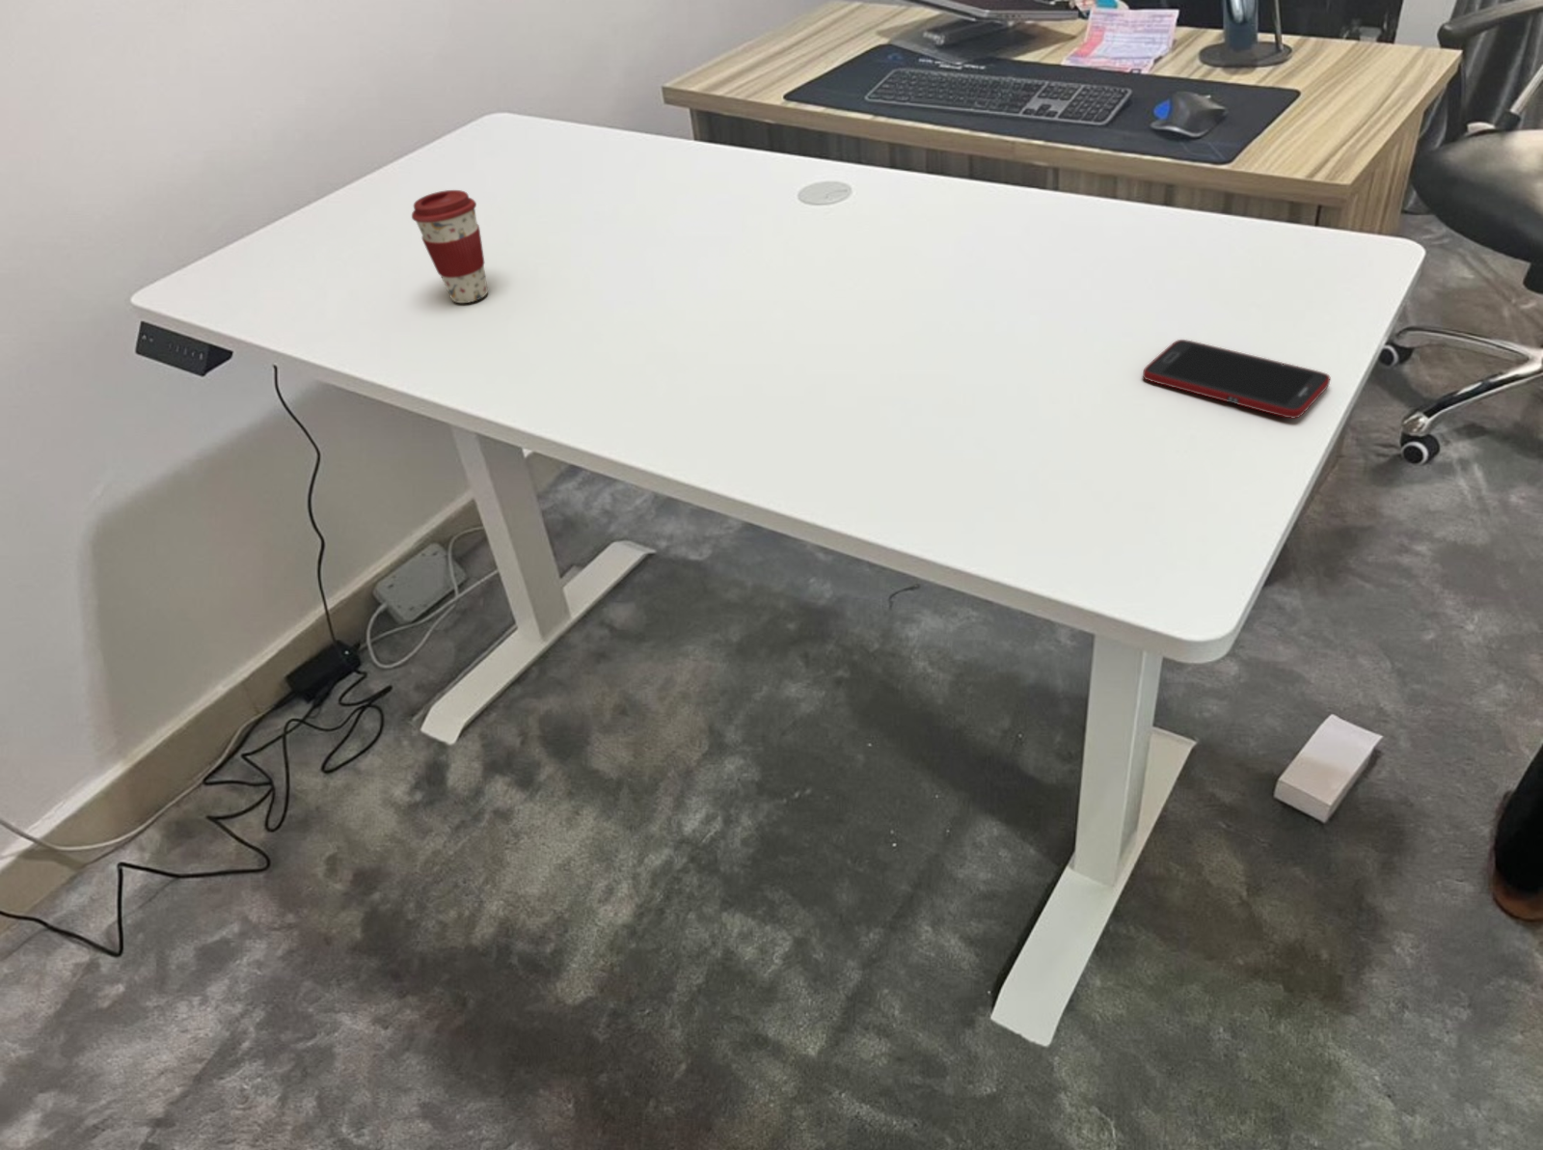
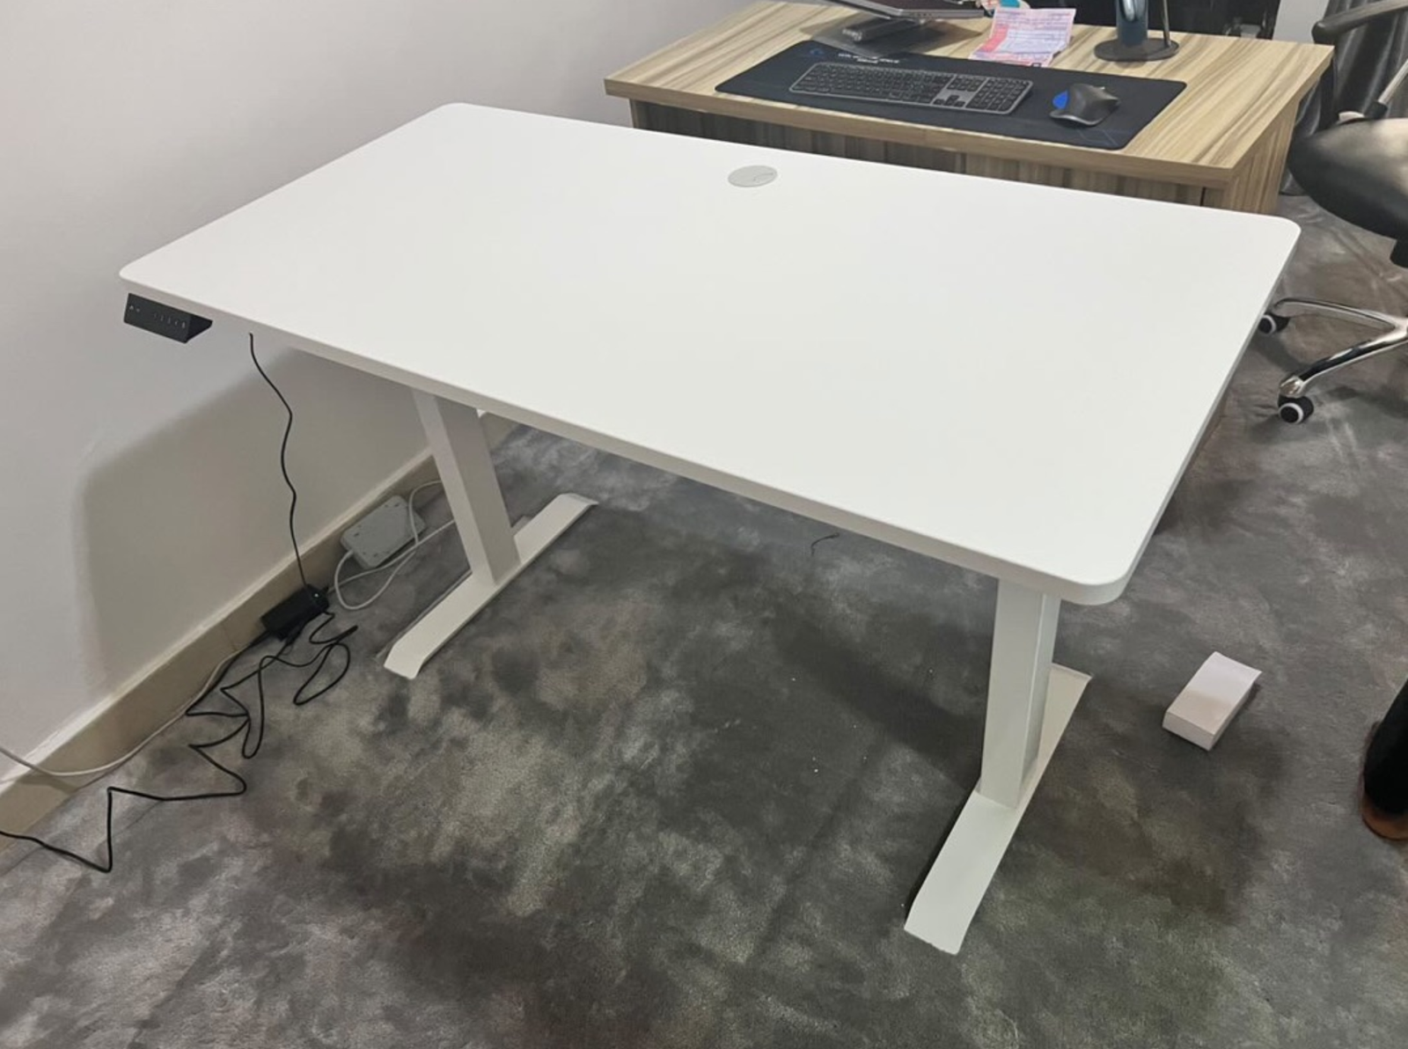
- coffee cup (455, 248)
- cell phone (1234, 377)
